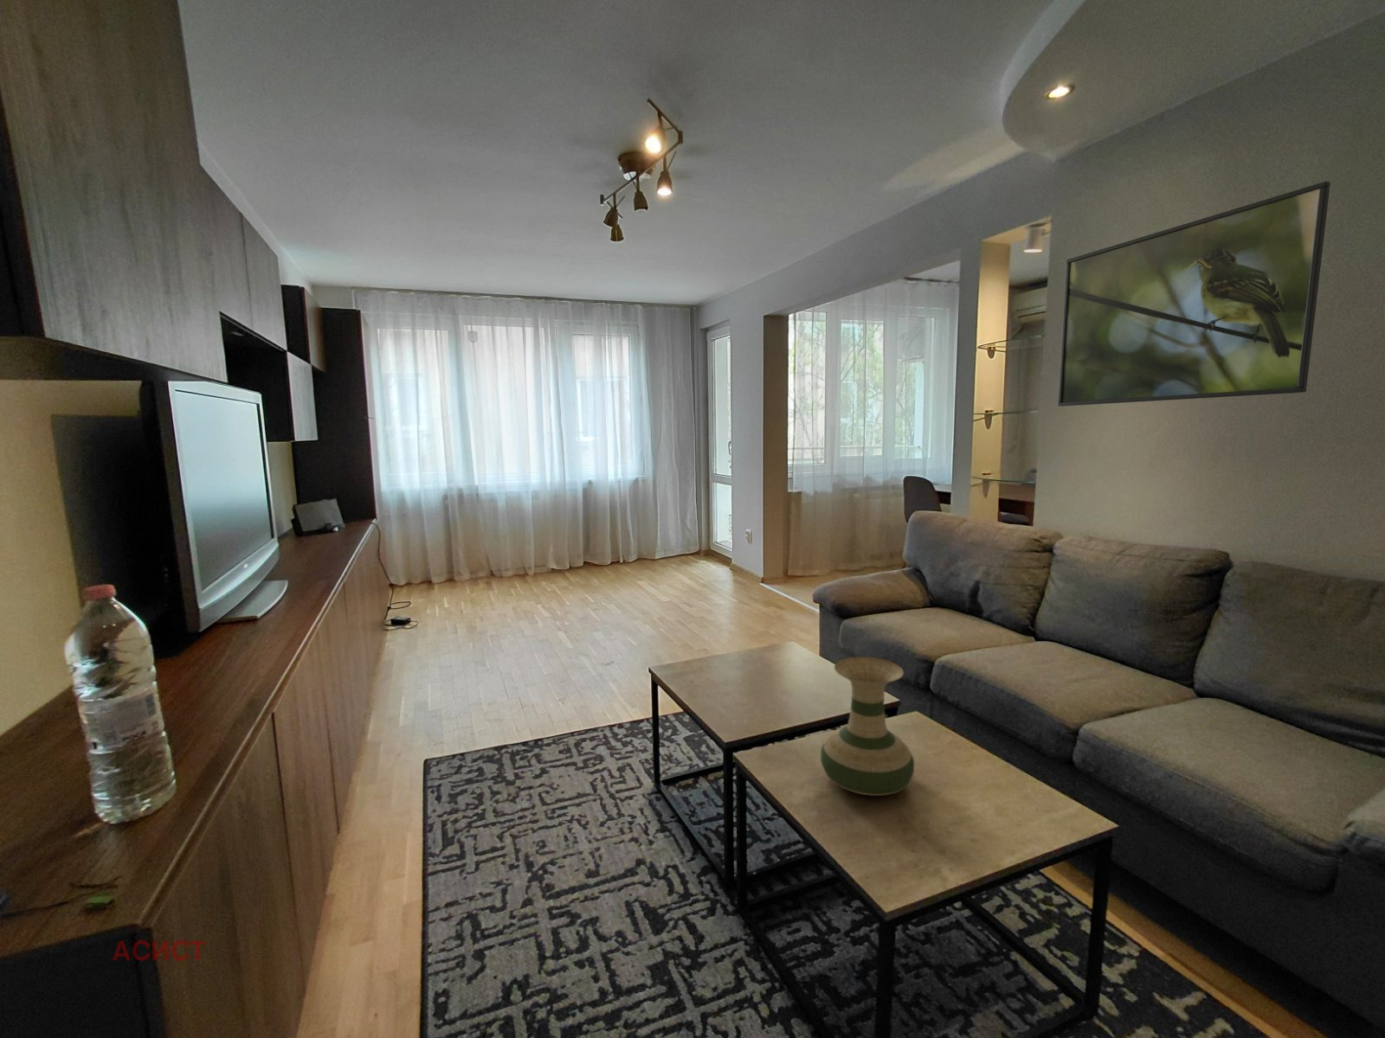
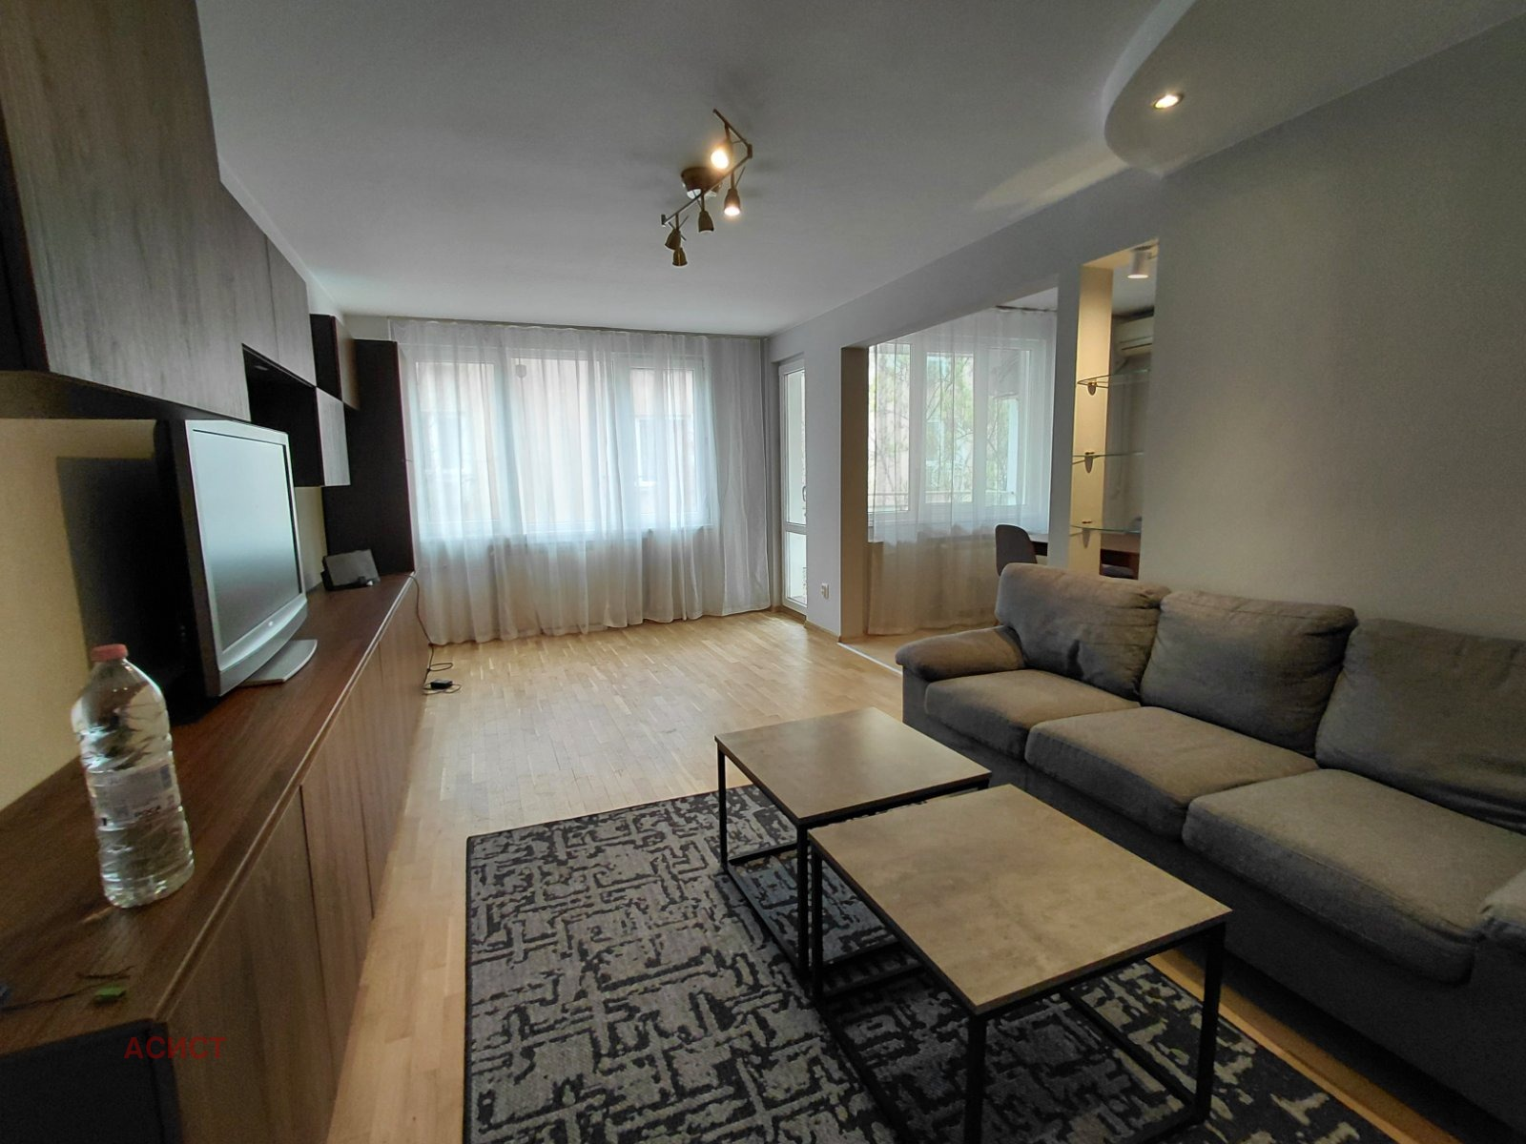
- vase (867, 725)
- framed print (1167, 315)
